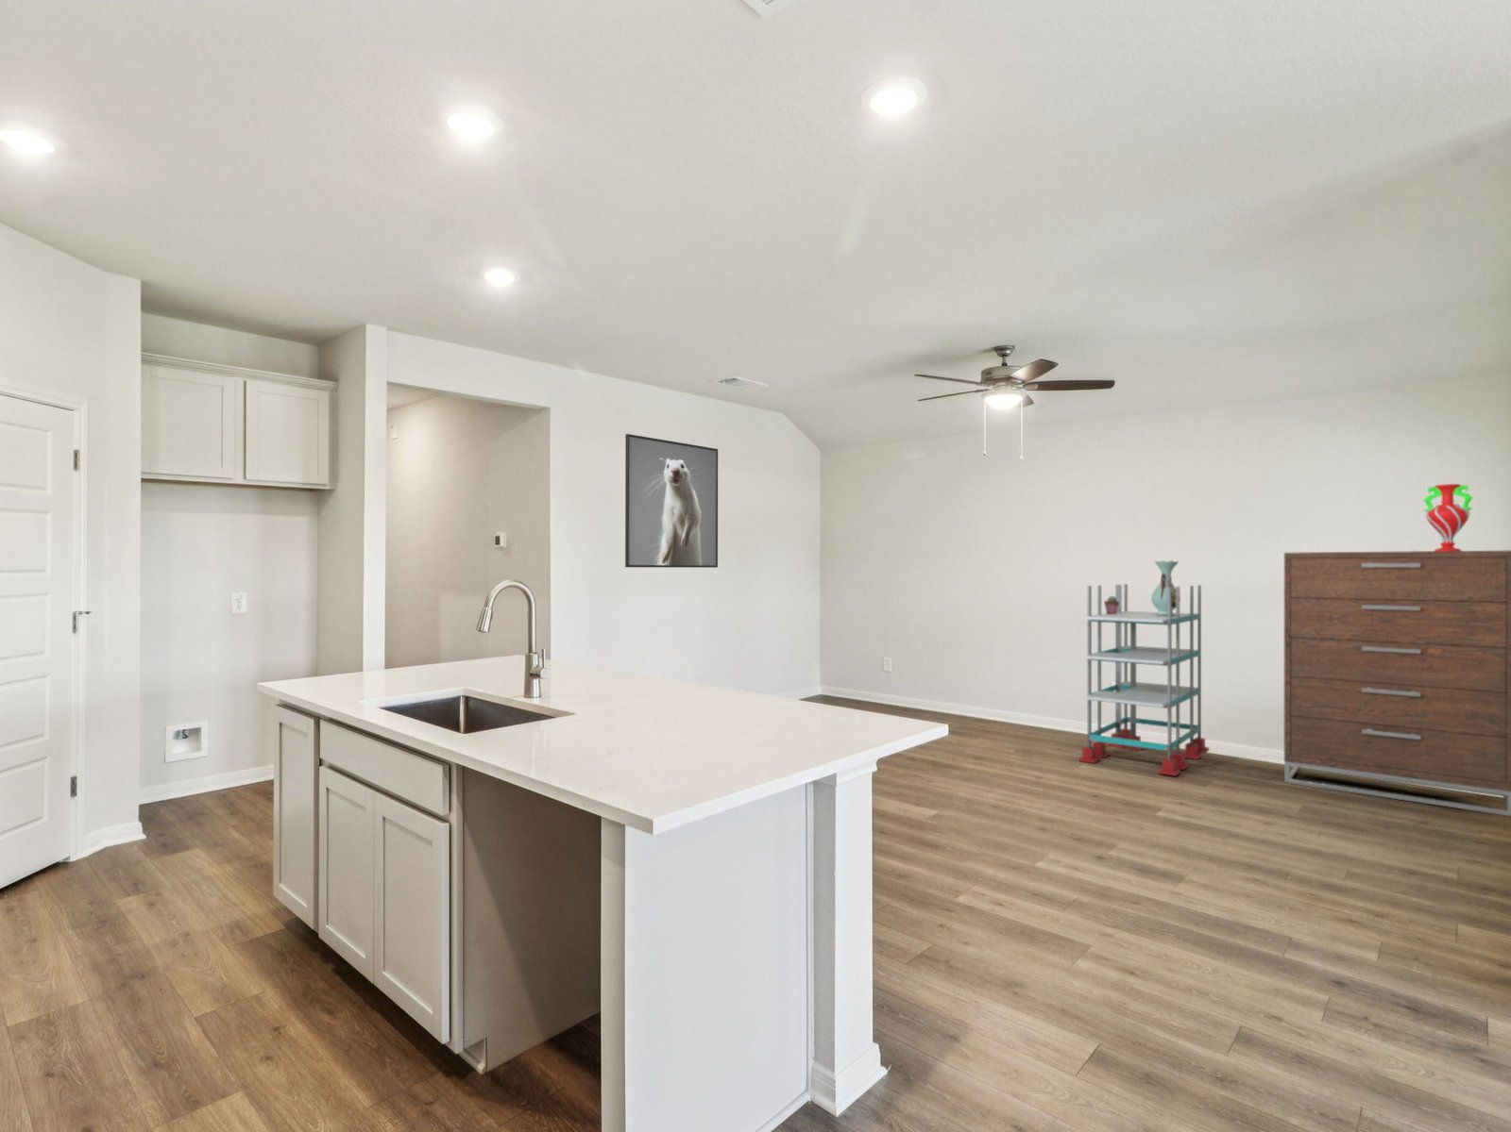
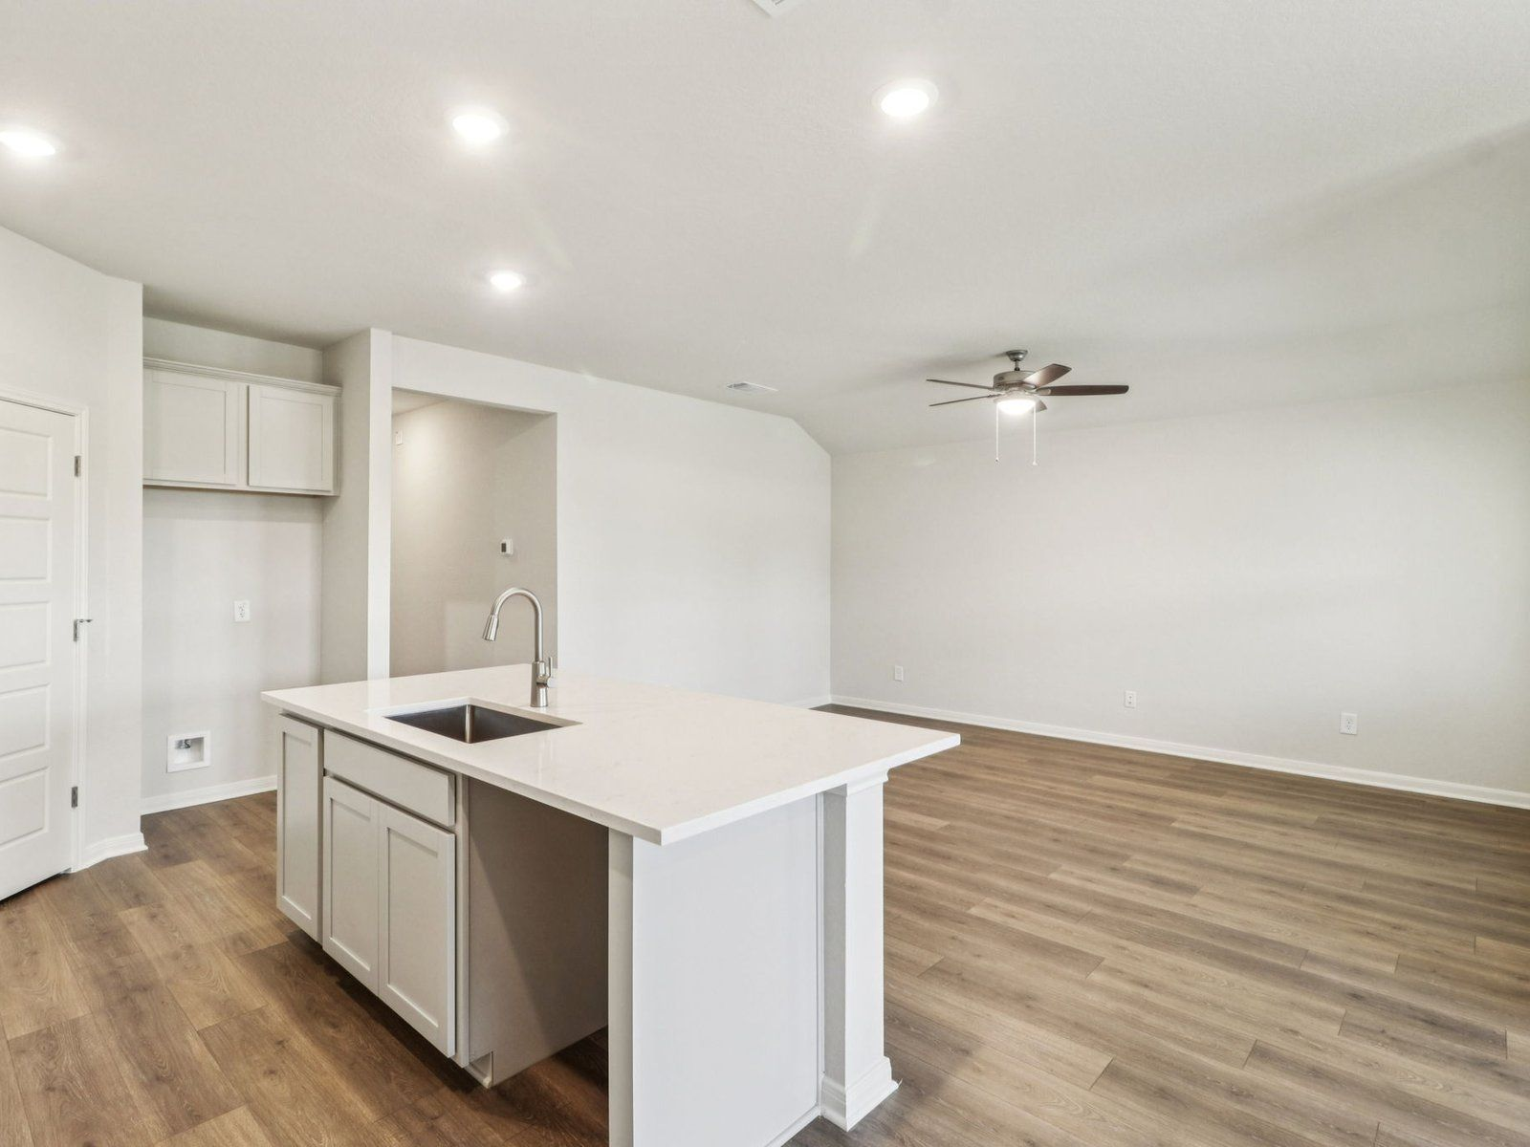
- dresser (1393, 671)
- decorative vase (1165, 587)
- shelving unit (1143, 664)
- decorative vase (1447, 517)
- potted succulent (1111, 604)
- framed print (675, 504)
